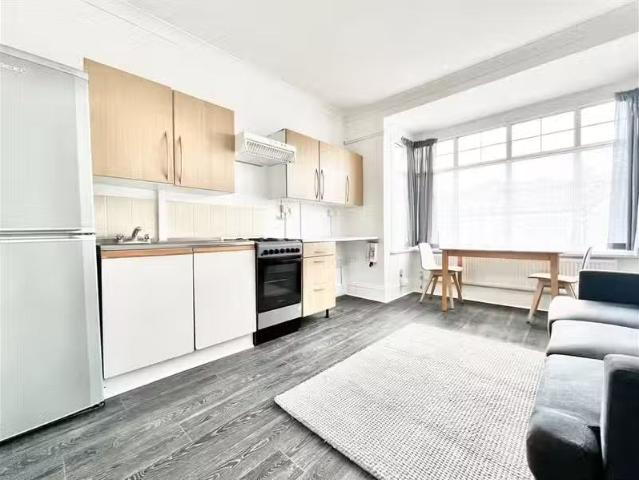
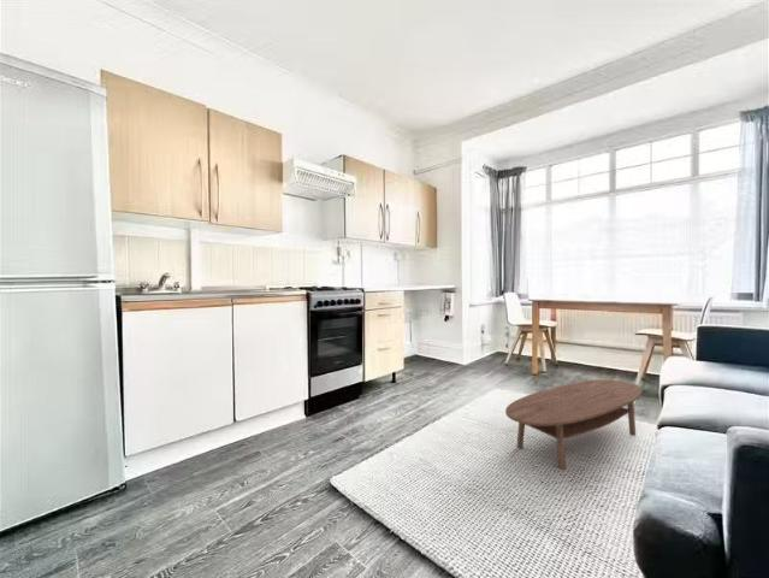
+ coffee table (578, 419)
